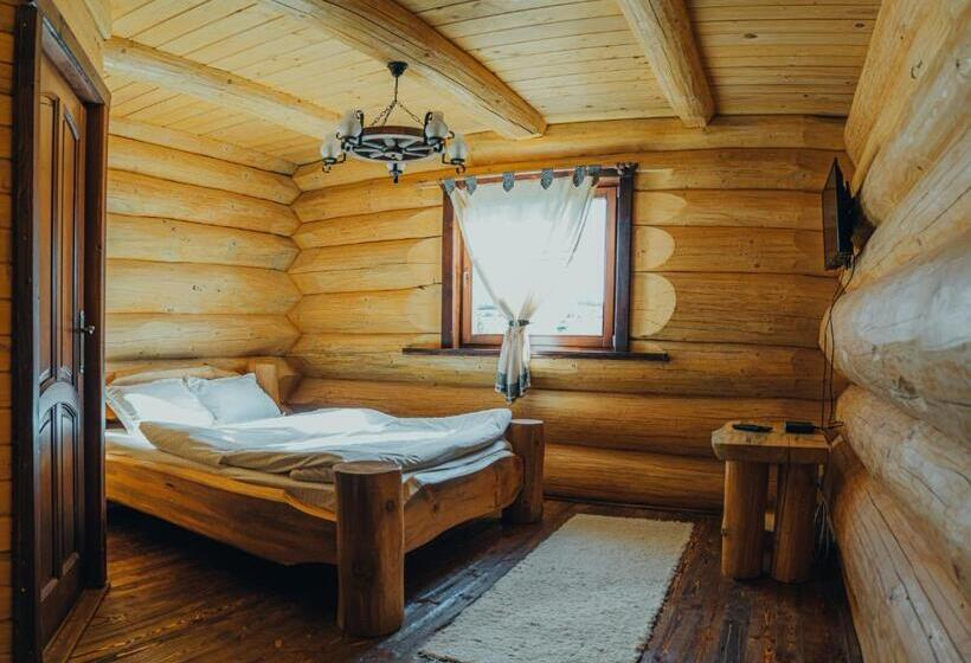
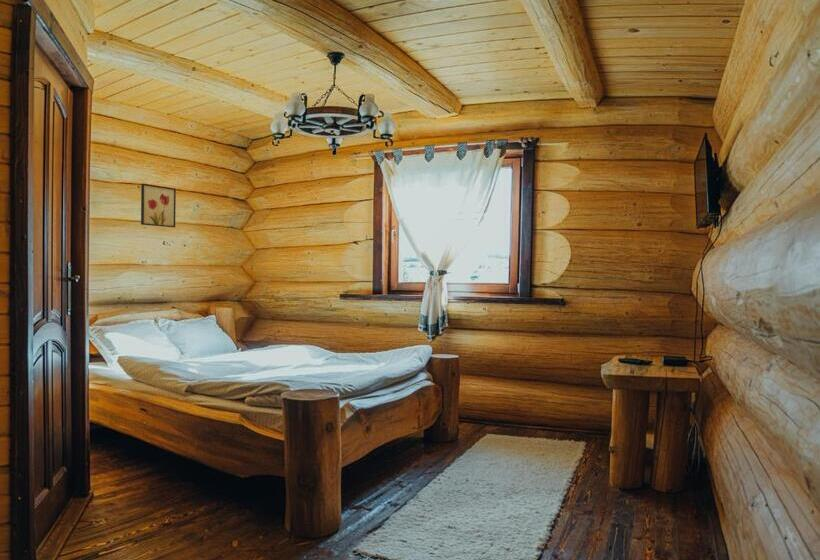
+ wall art (158, 206)
